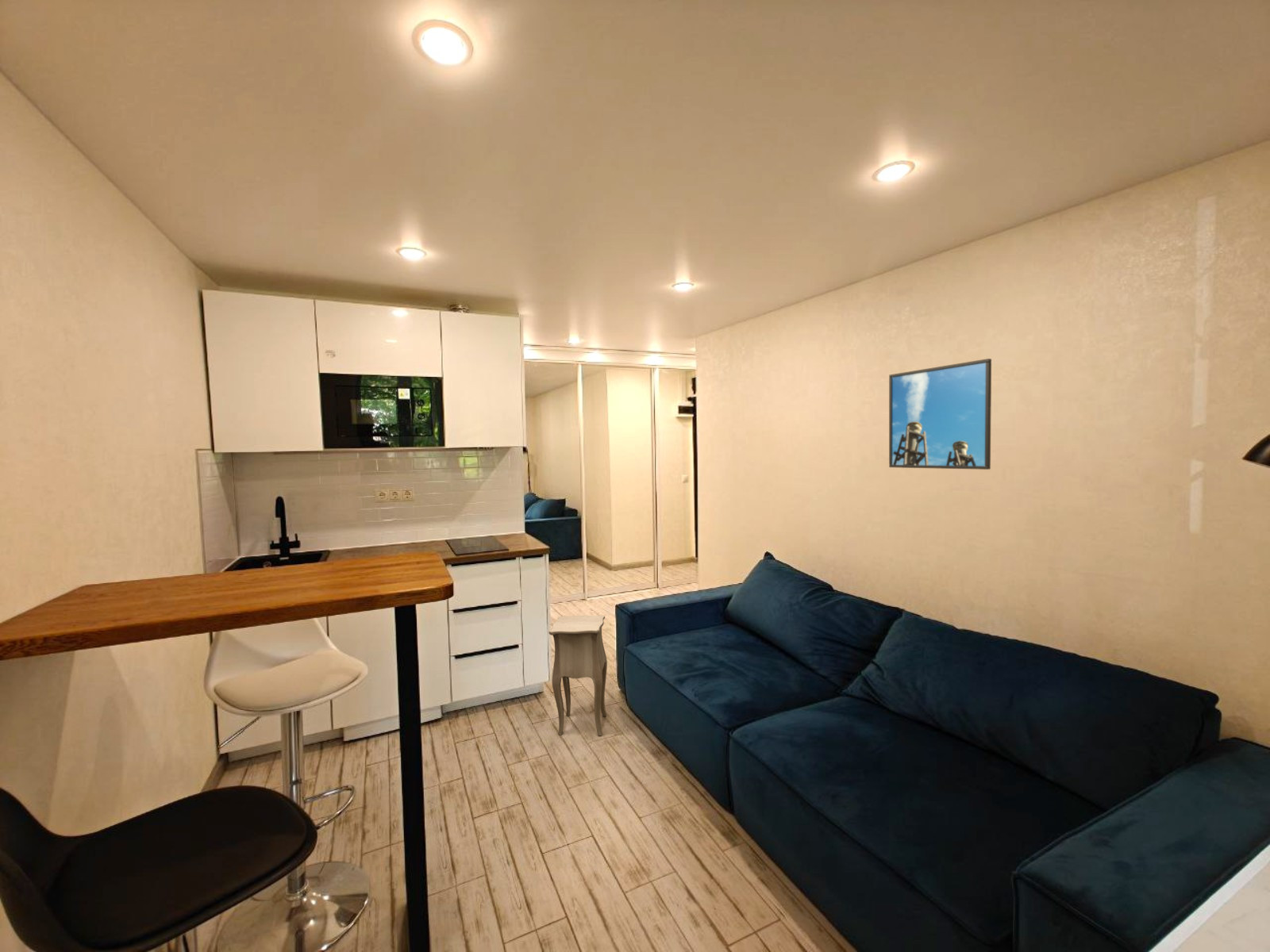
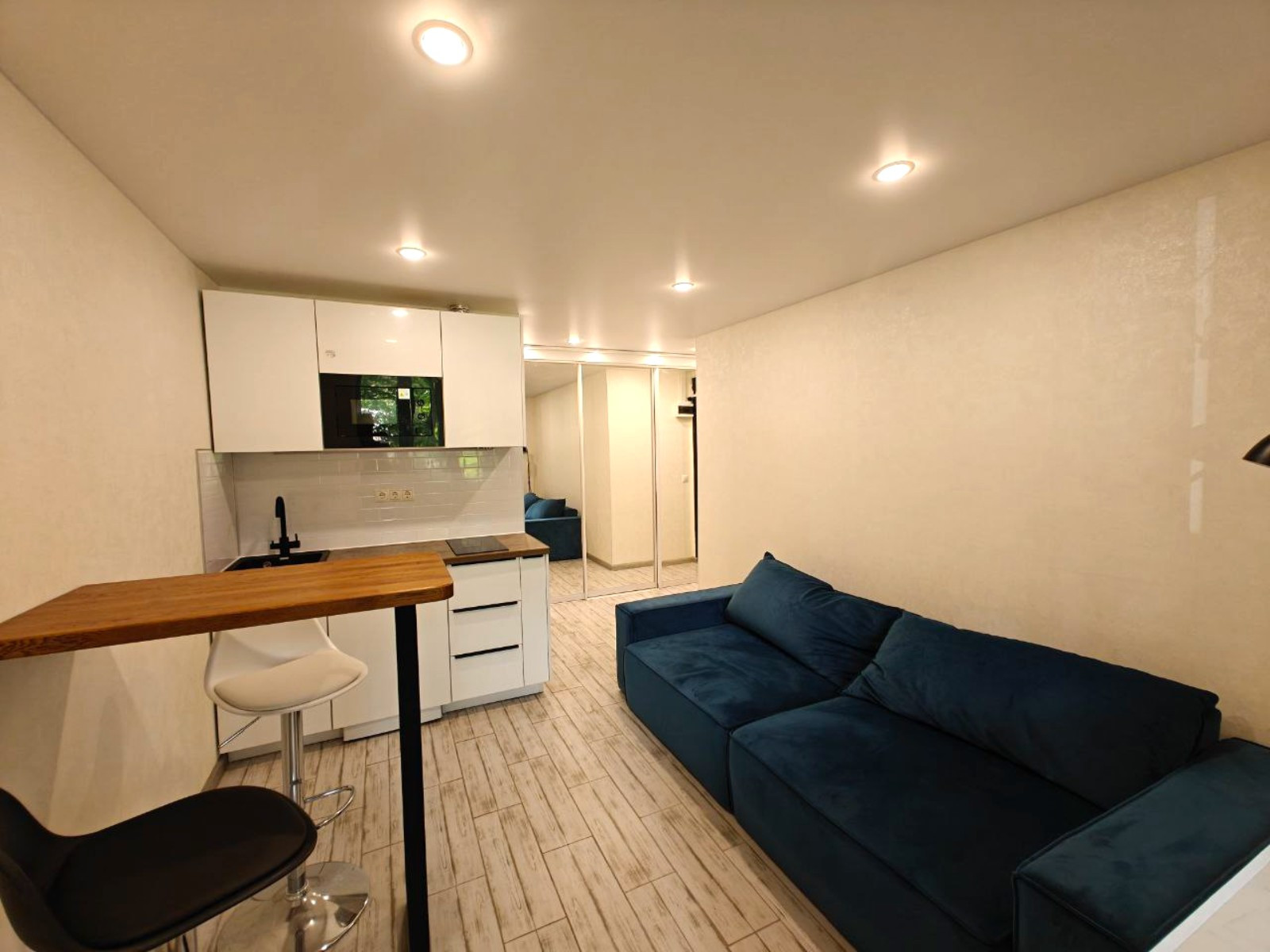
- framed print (935, 418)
- side table (580, 674)
